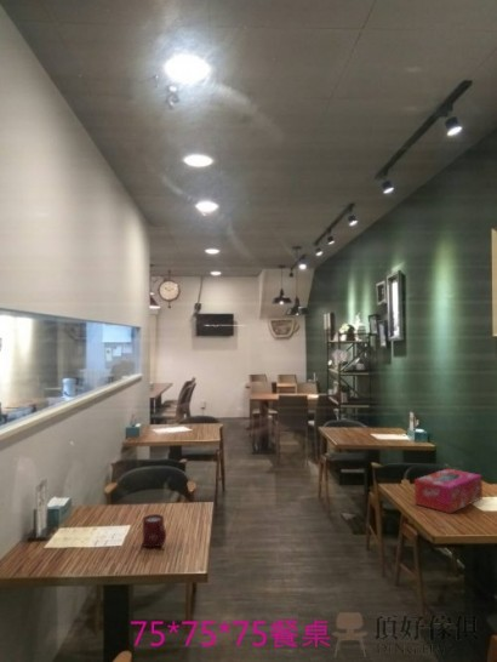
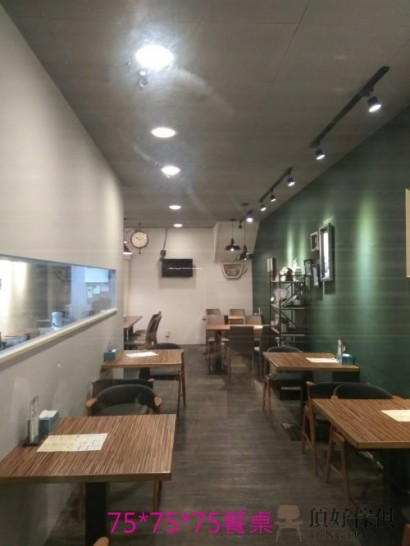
- cup (155, 531)
- tissue box (449, 489)
